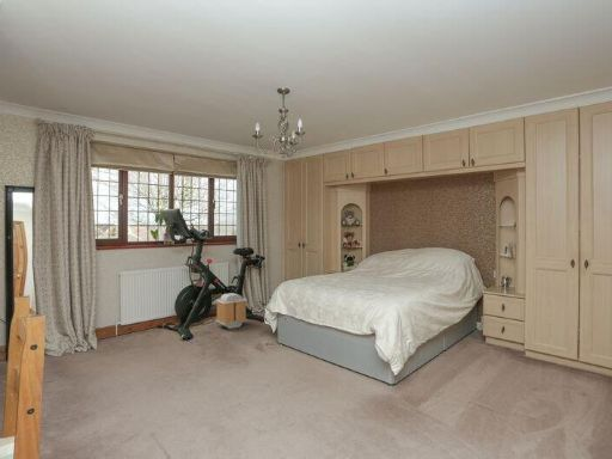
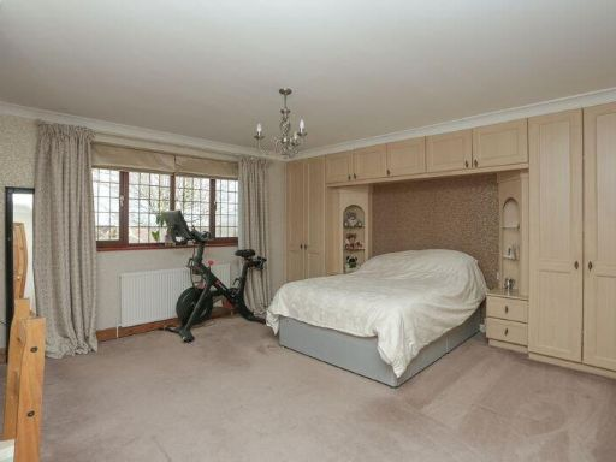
- air purifier (231, 310)
